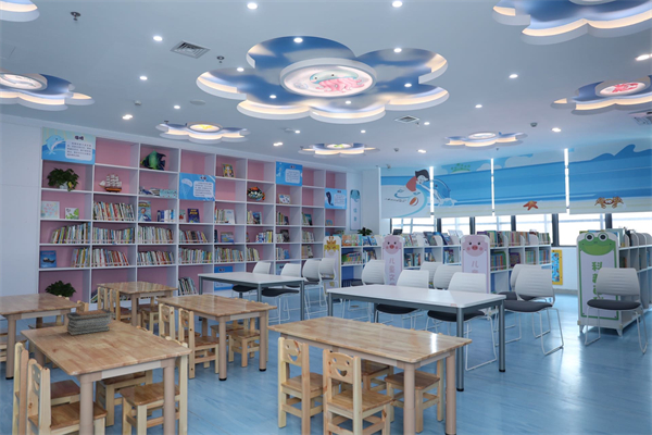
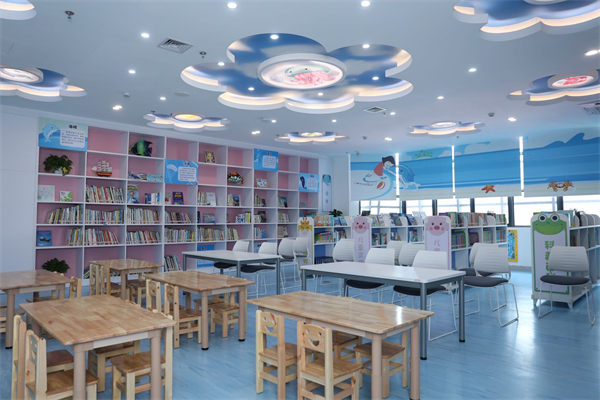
- book stack (89, 321)
